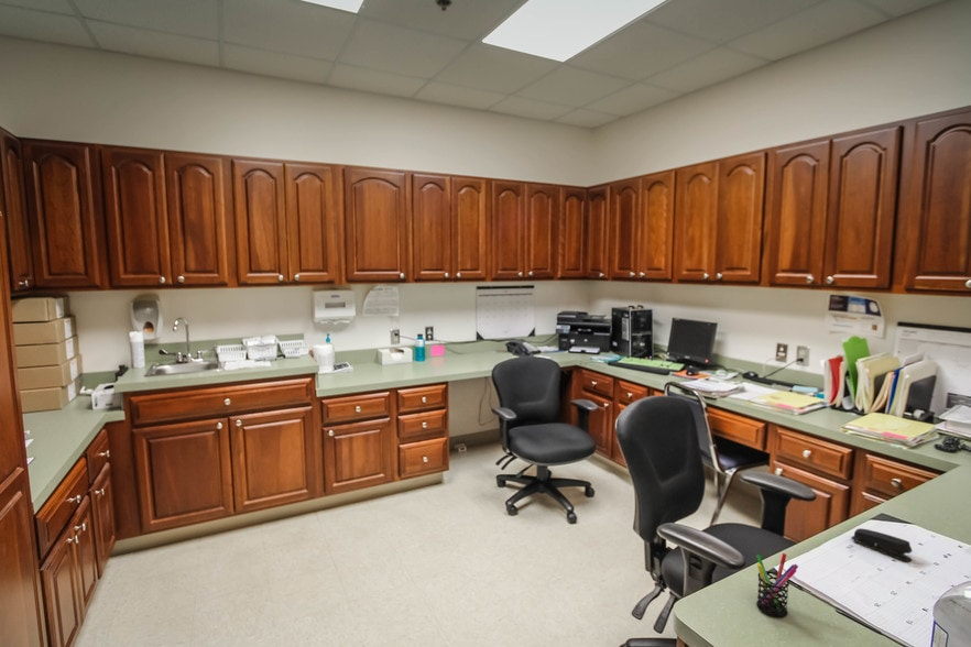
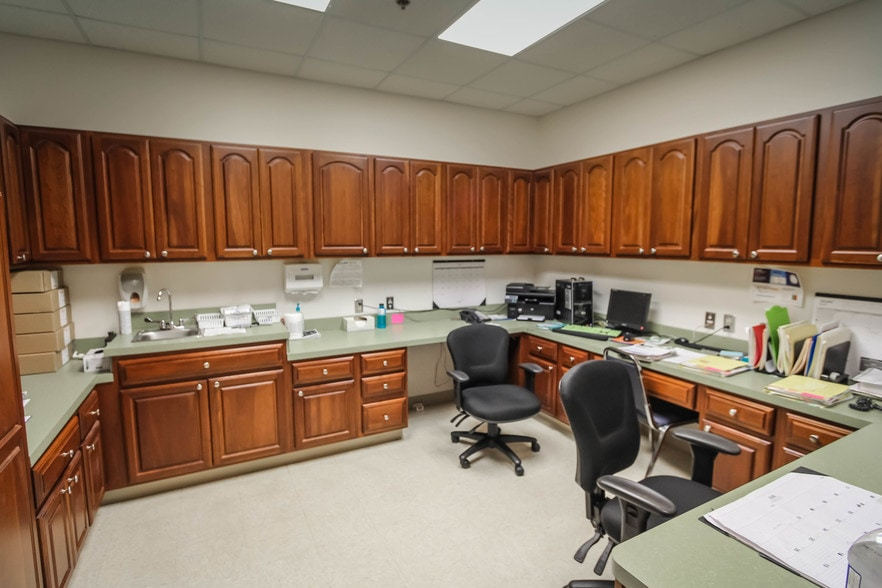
- pen holder (770, 581)
- stapler (881, 540)
